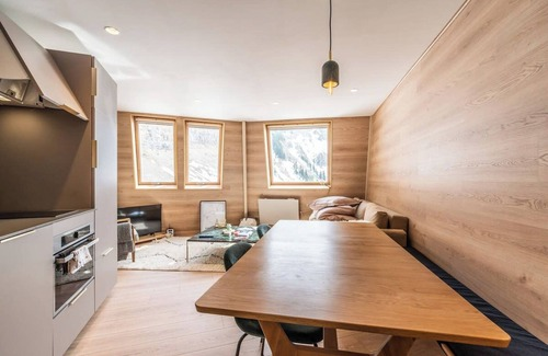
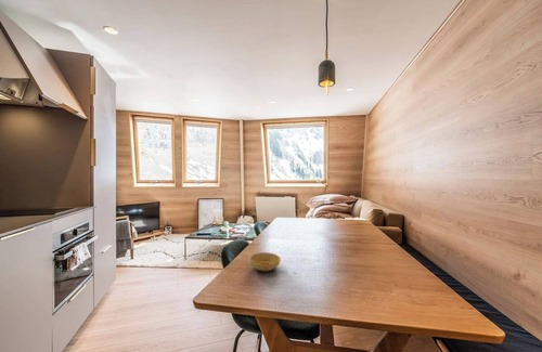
+ bowl (264, 262)
